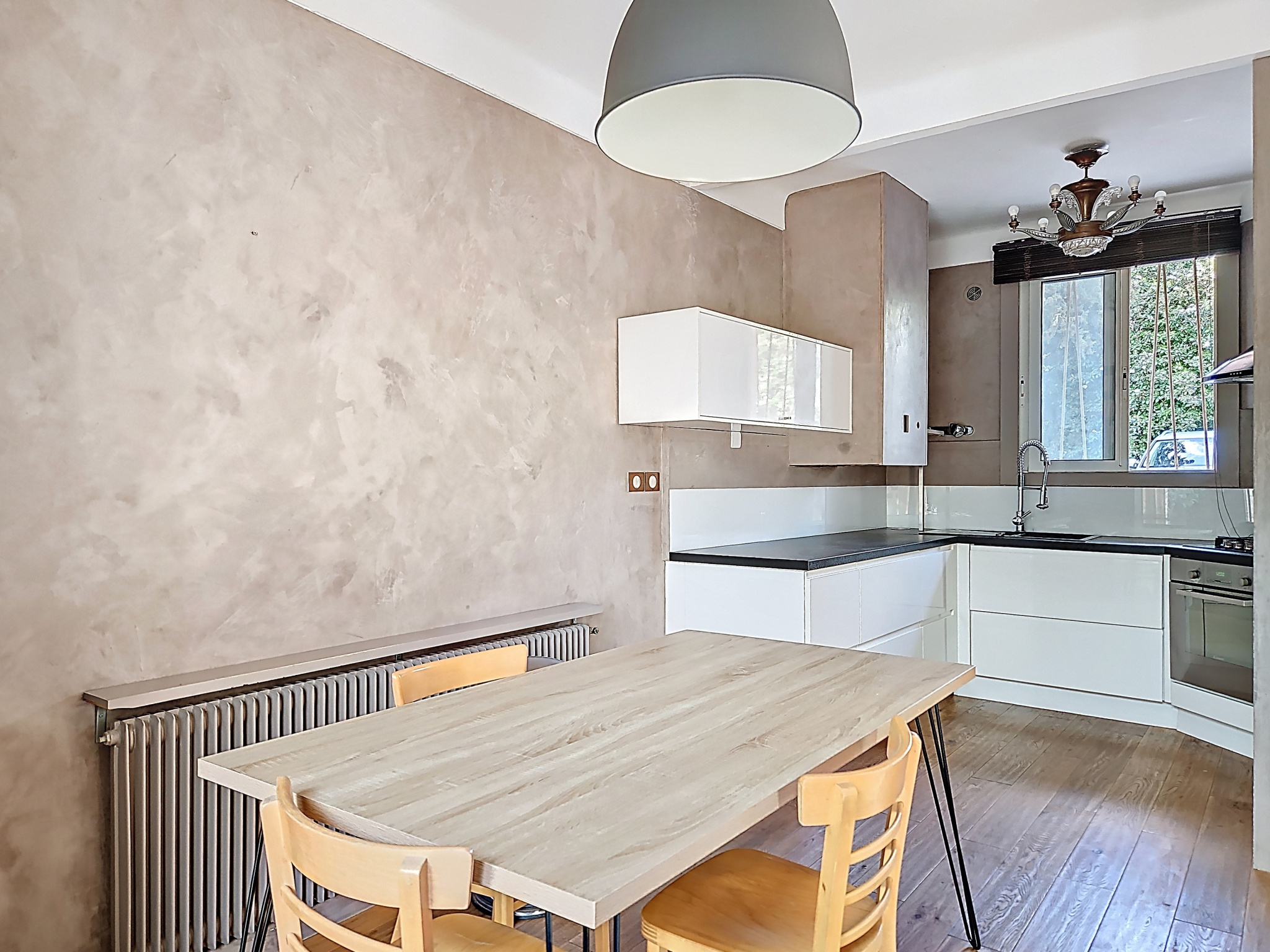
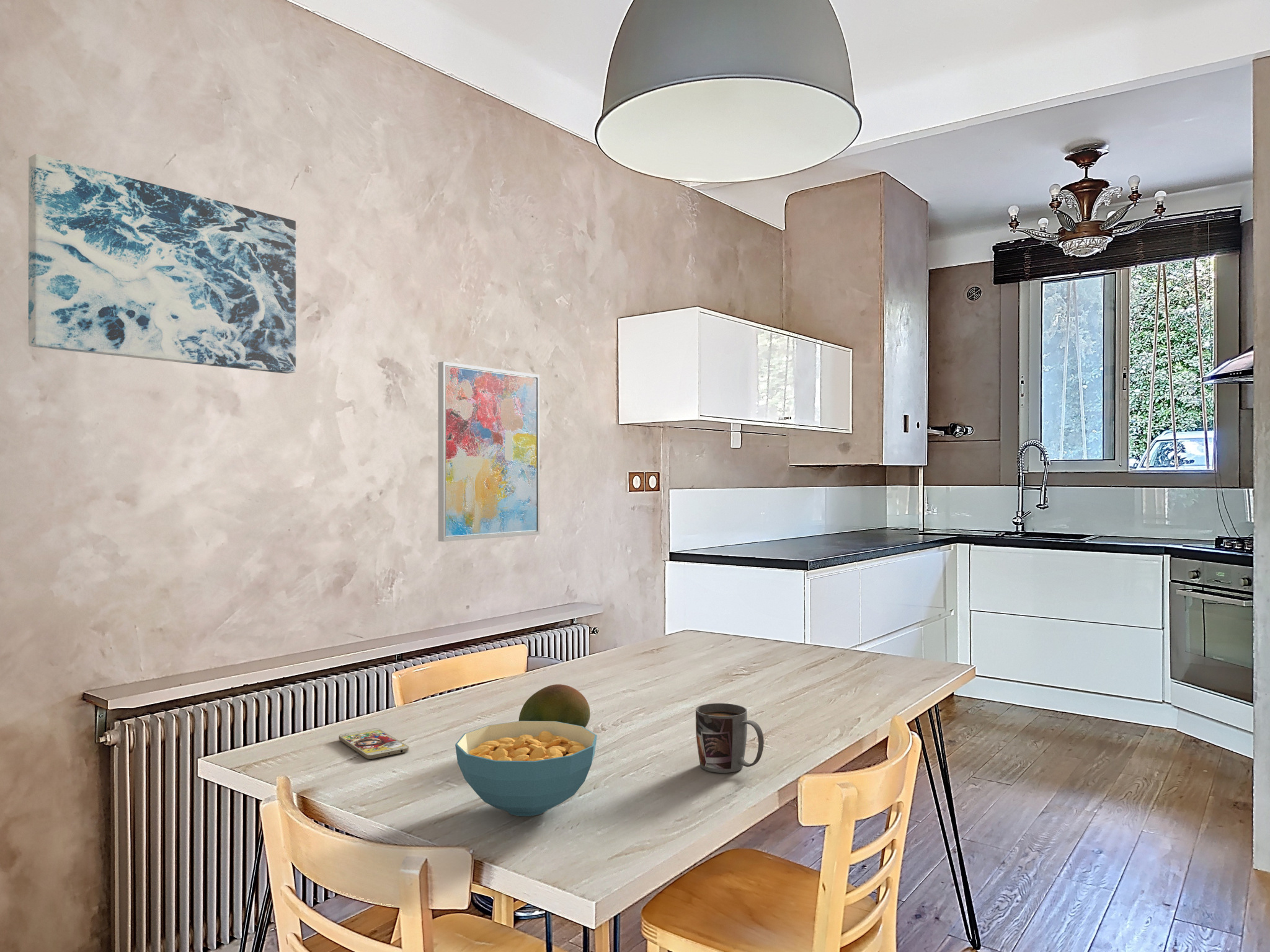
+ cereal bowl (527, 774)
+ wall art (492, 453)
+ wall art (176, 276)
+ smartphone (373, 743)
+ fruit (553, 715)
+ mug (730, 739)
